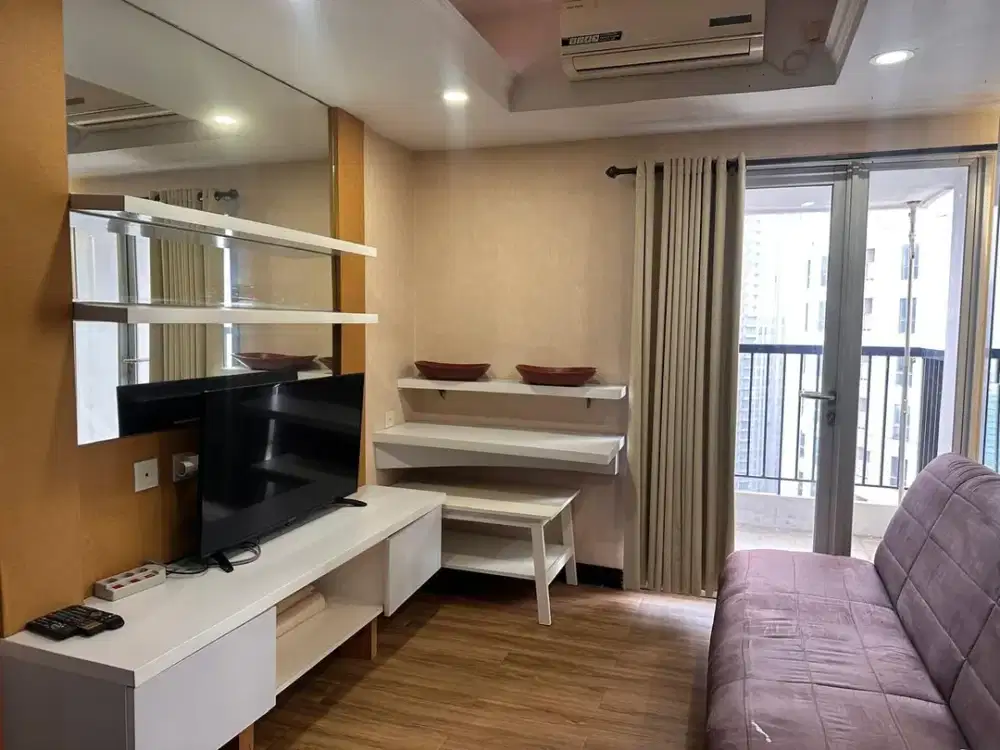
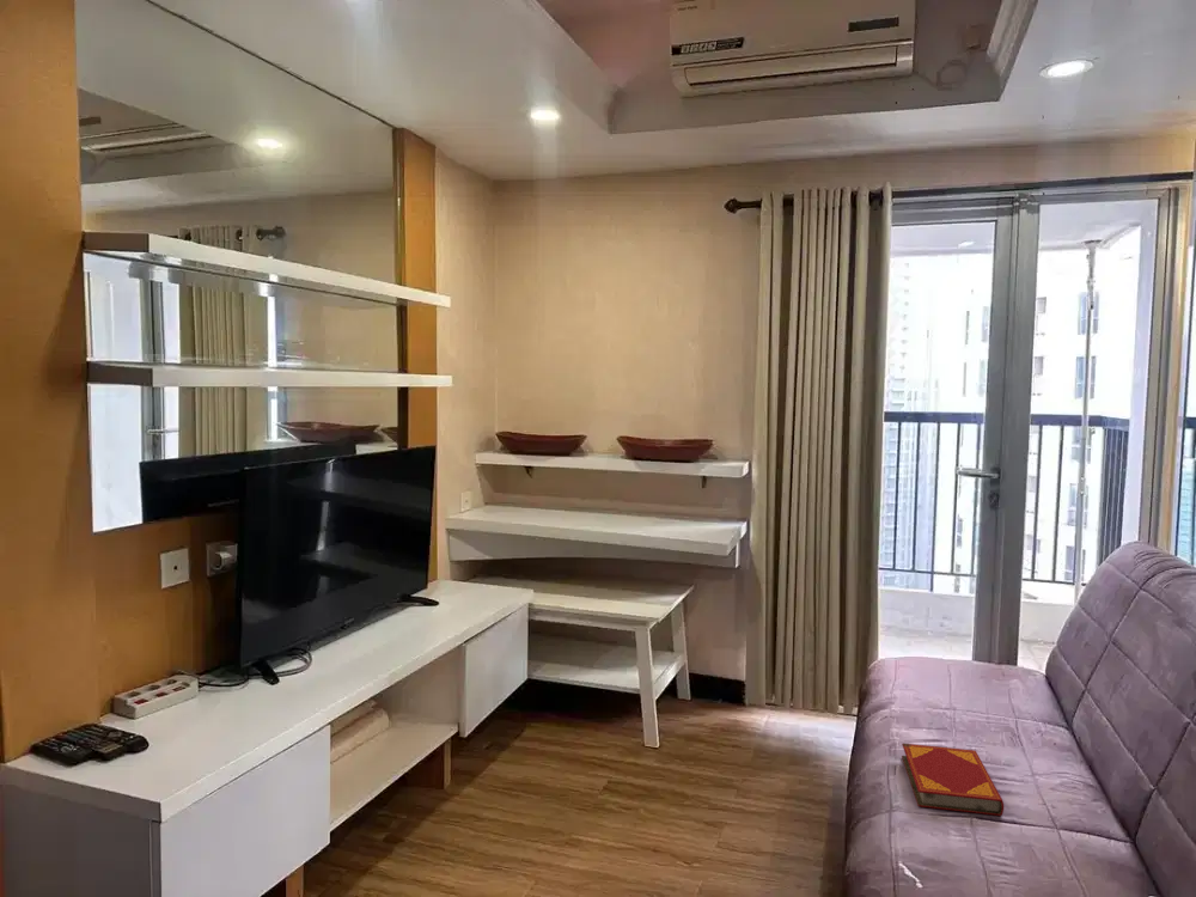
+ hardback book (948, 776)
